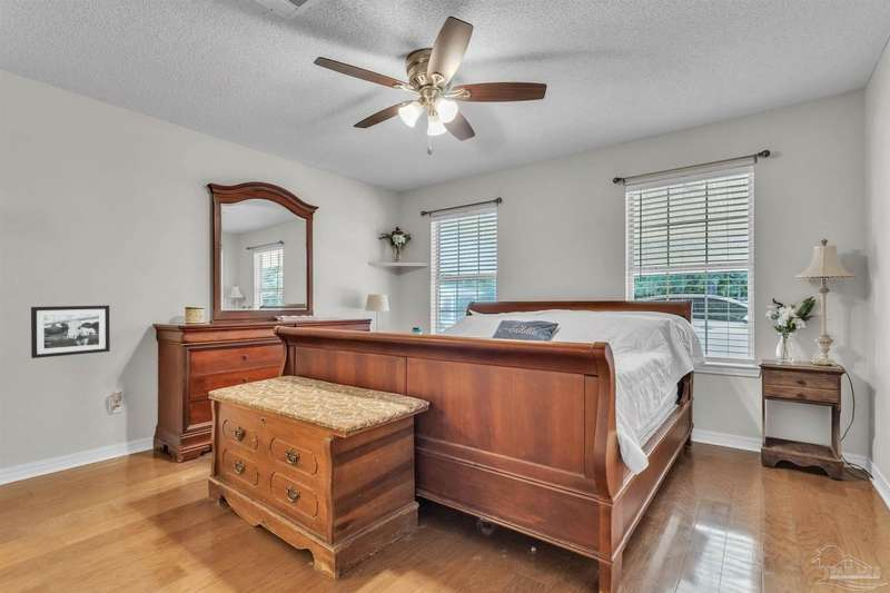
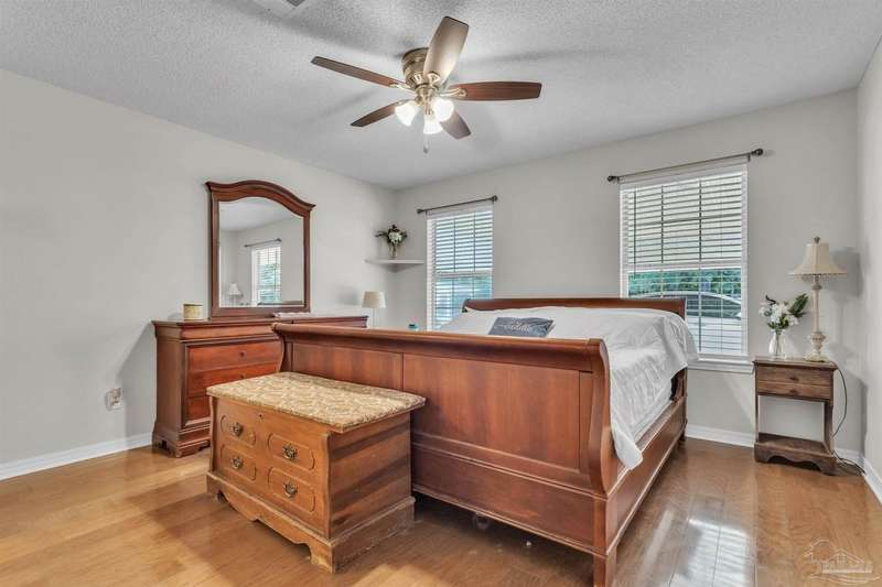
- picture frame (72, 329)
